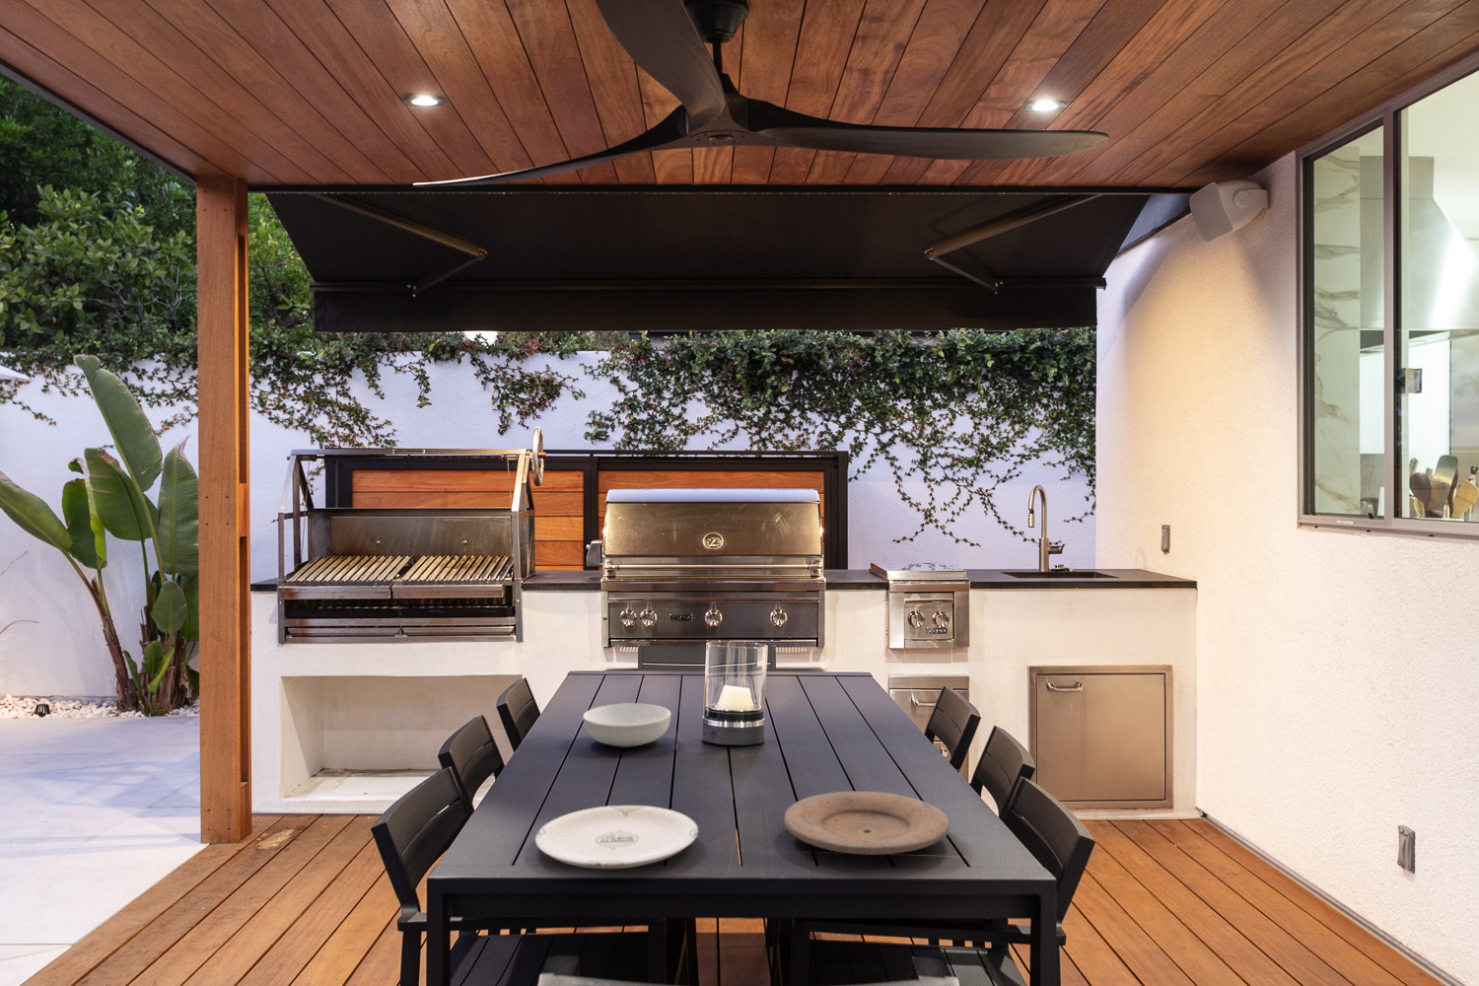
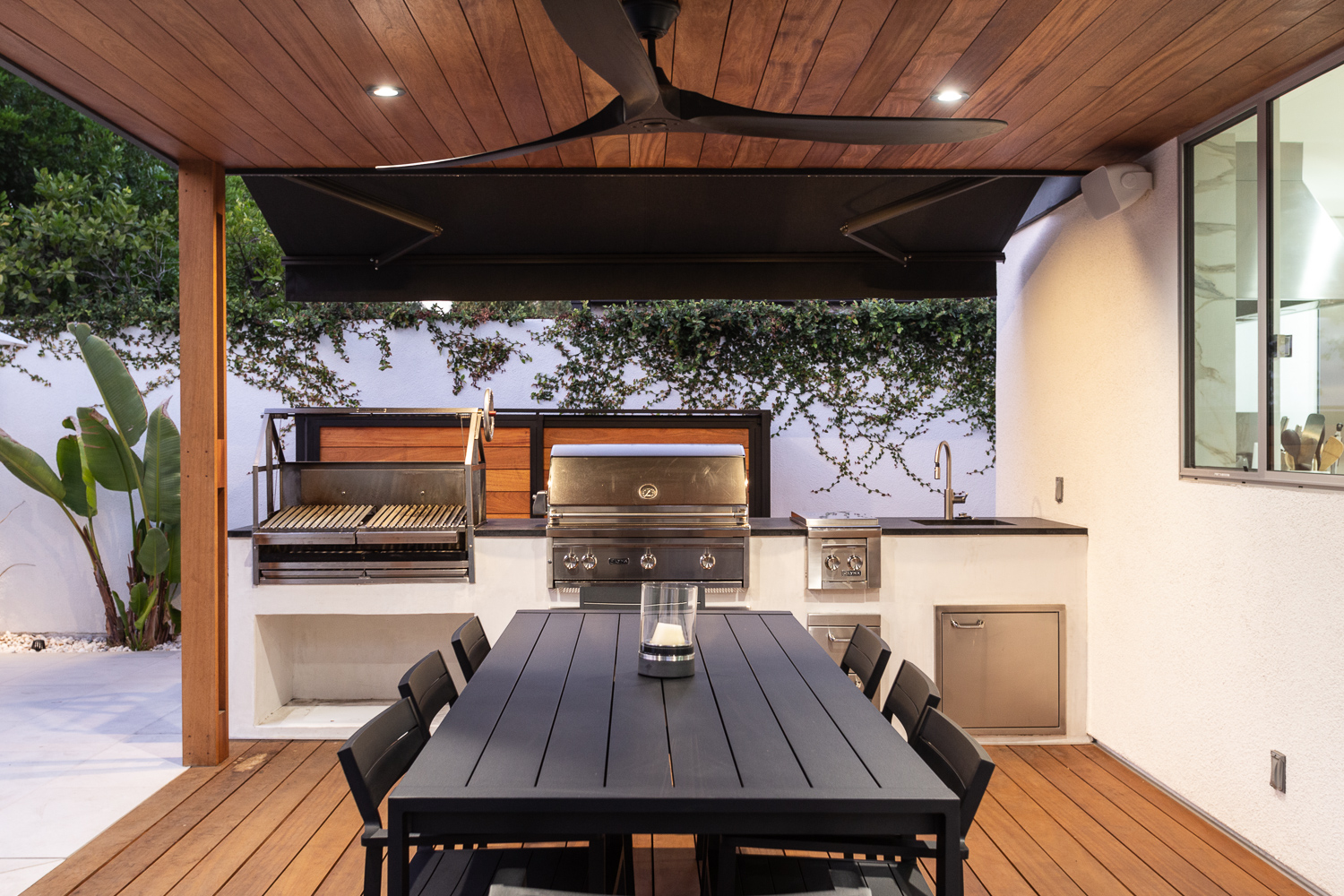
- serving bowl (627, 727)
- plate (866, 826)
- plate (617, 839)
